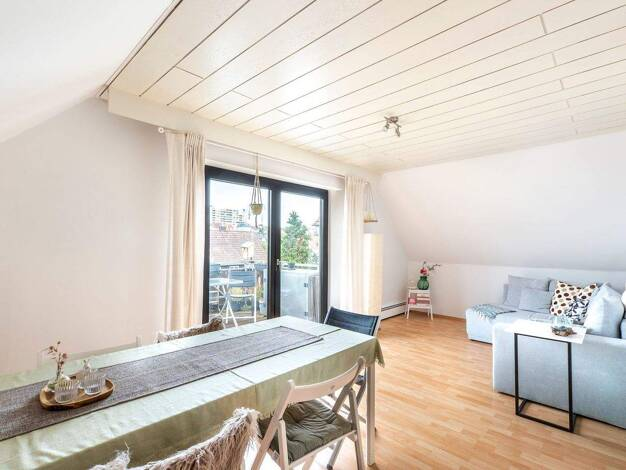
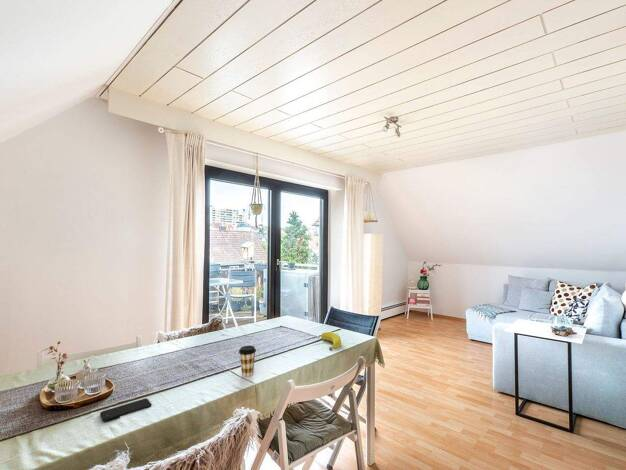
+ coffee cup (247, 361)
+ smartphone (126, 409)
+ fruit (328, 339)
